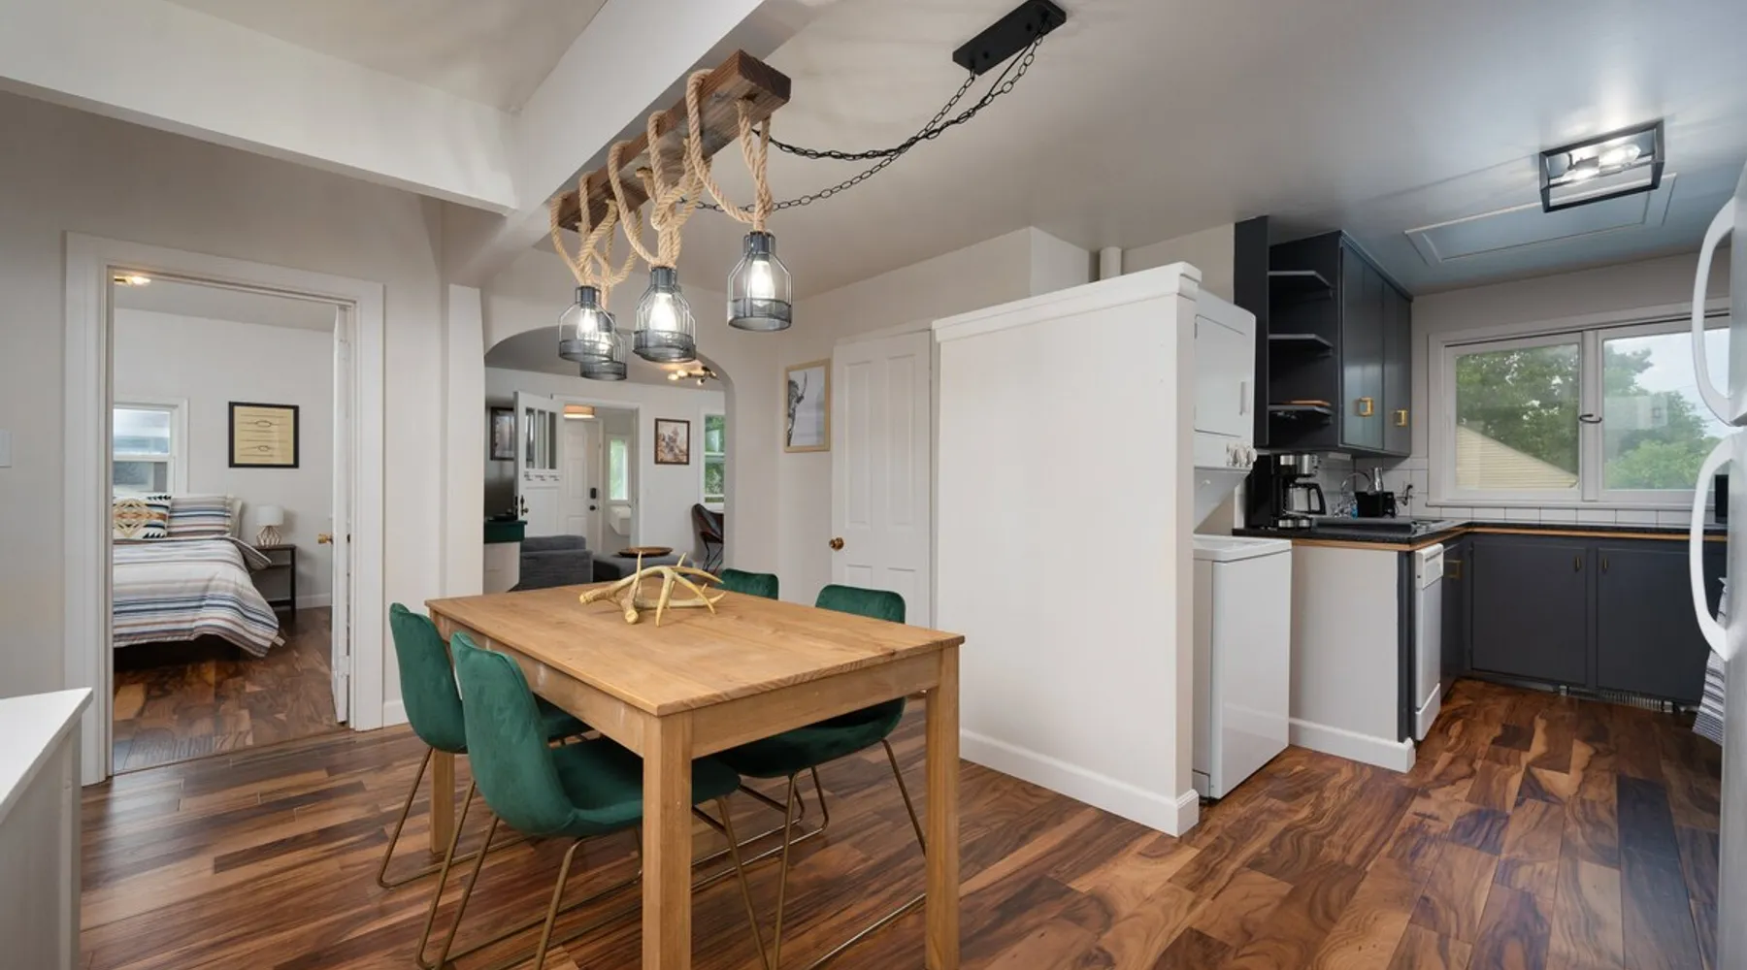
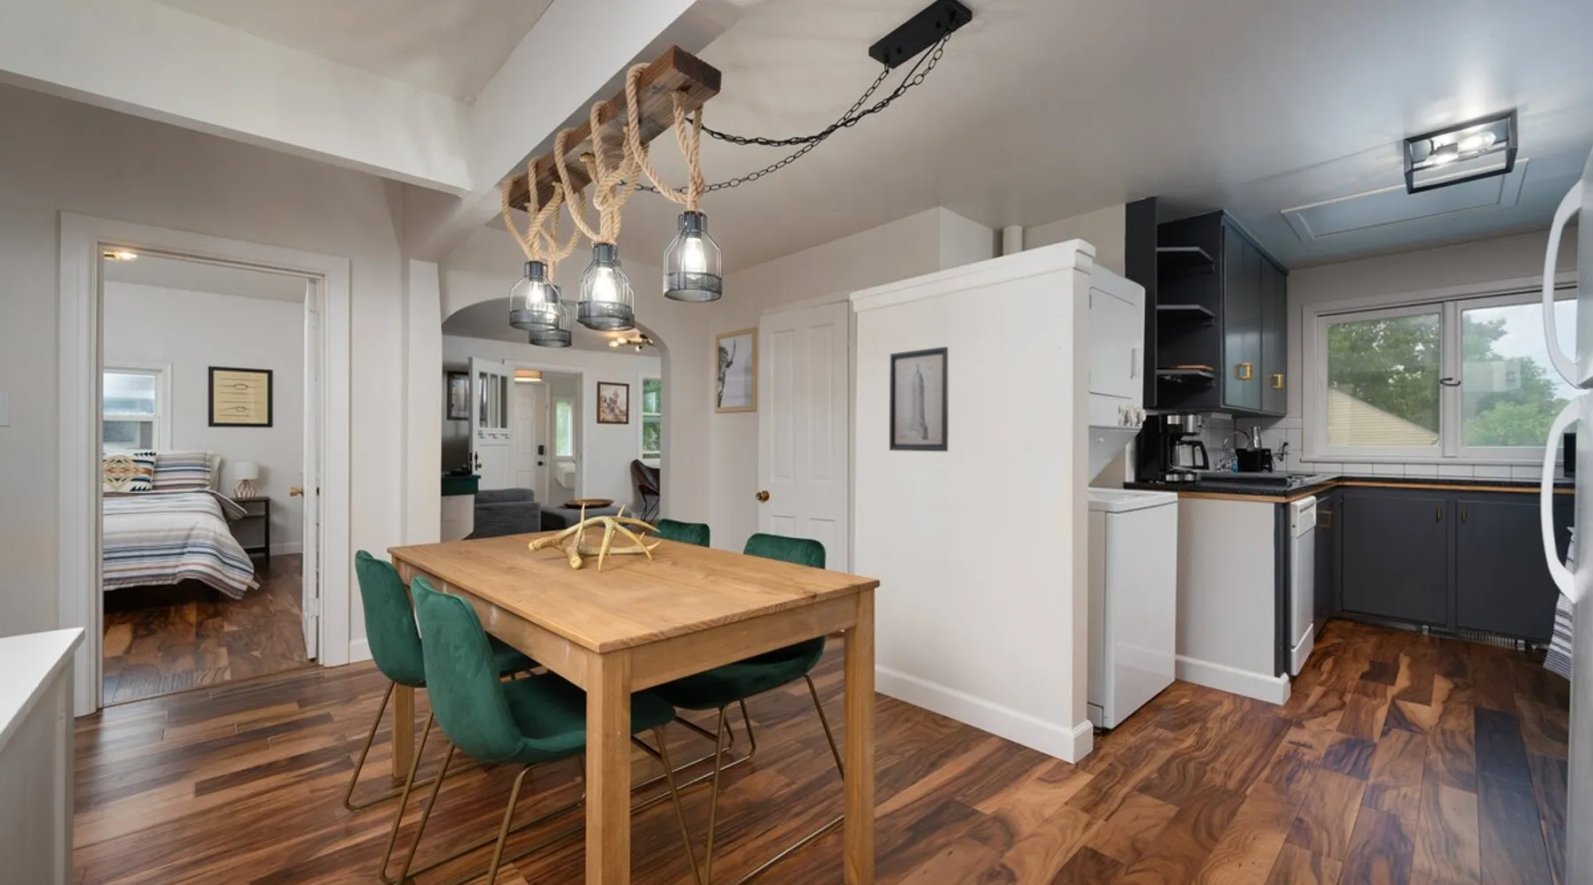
+ wall art (917, 400)
